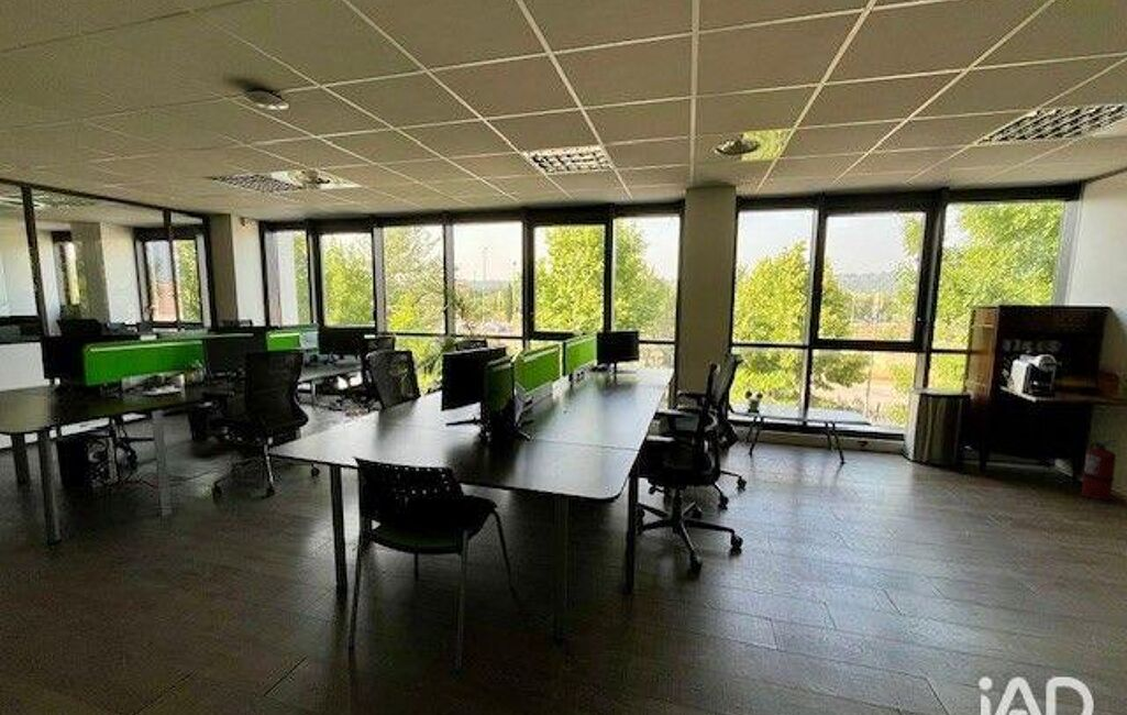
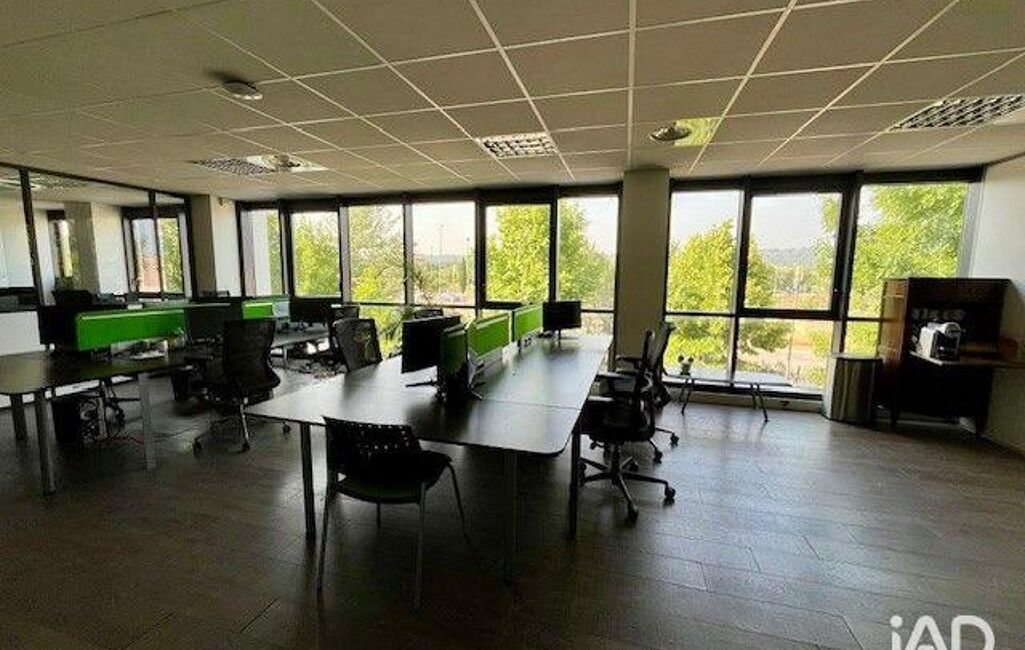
- fire extinguisher (1098, 465)
